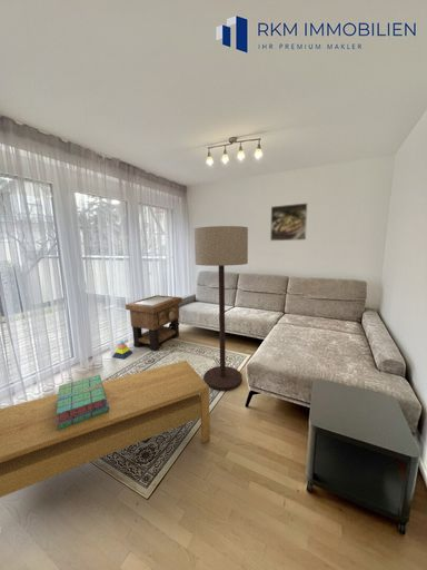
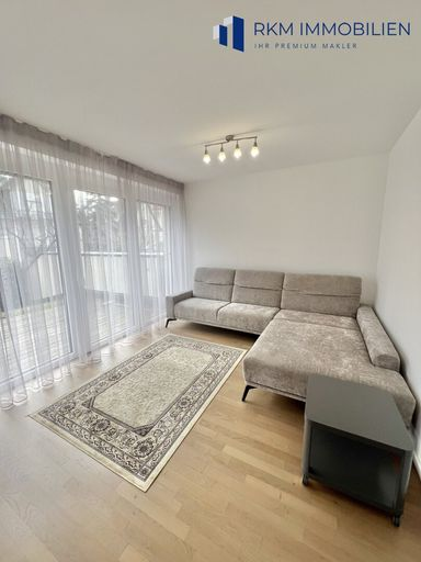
- side table (157, 321)
- stack of books (81, 397)
- coffee table (113, 425)
- stacking toy (121, 346)
- floor lamp (221, 307)
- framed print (288, 223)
